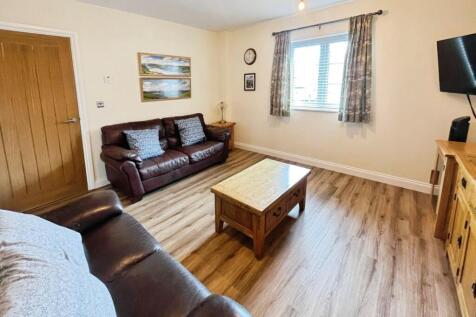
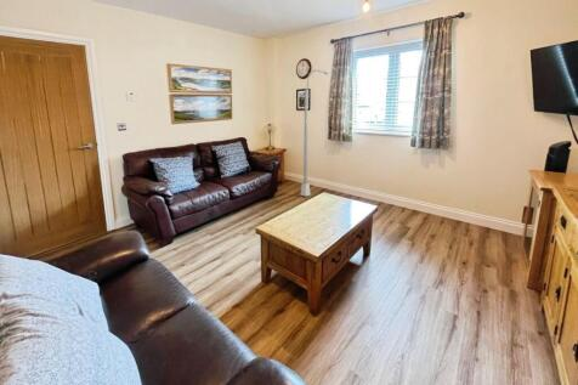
+ floor lamp (306, 134)
